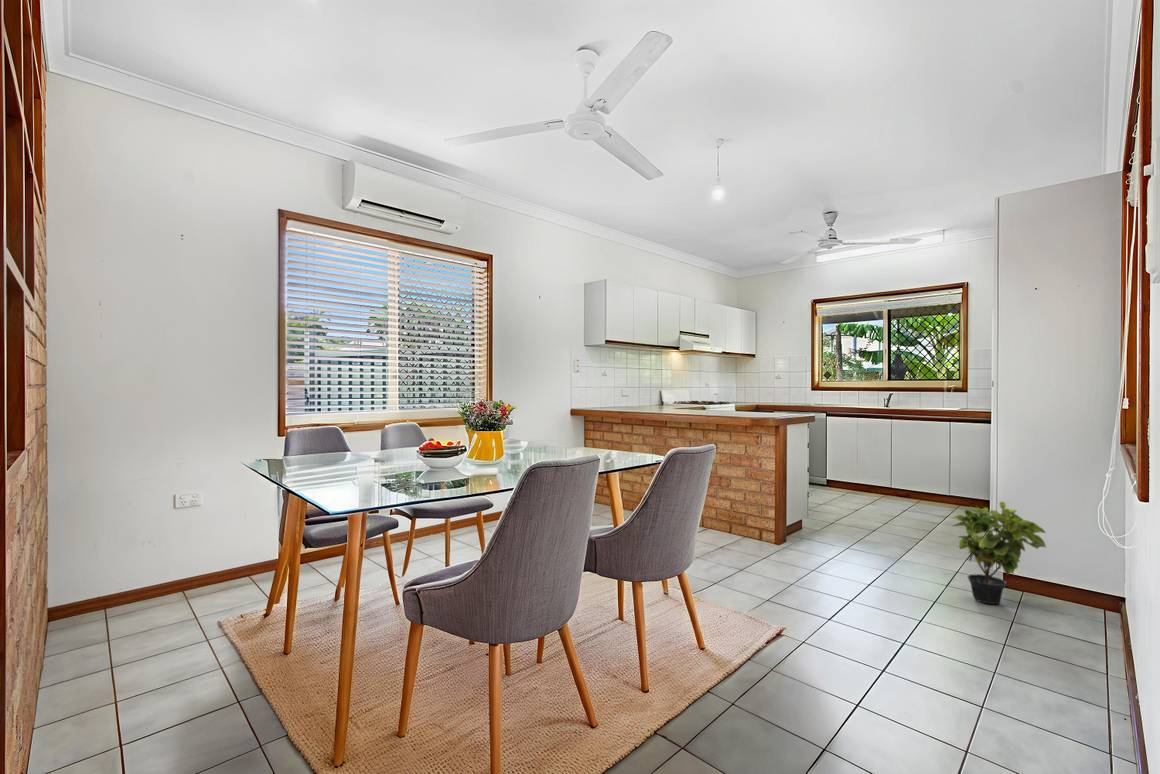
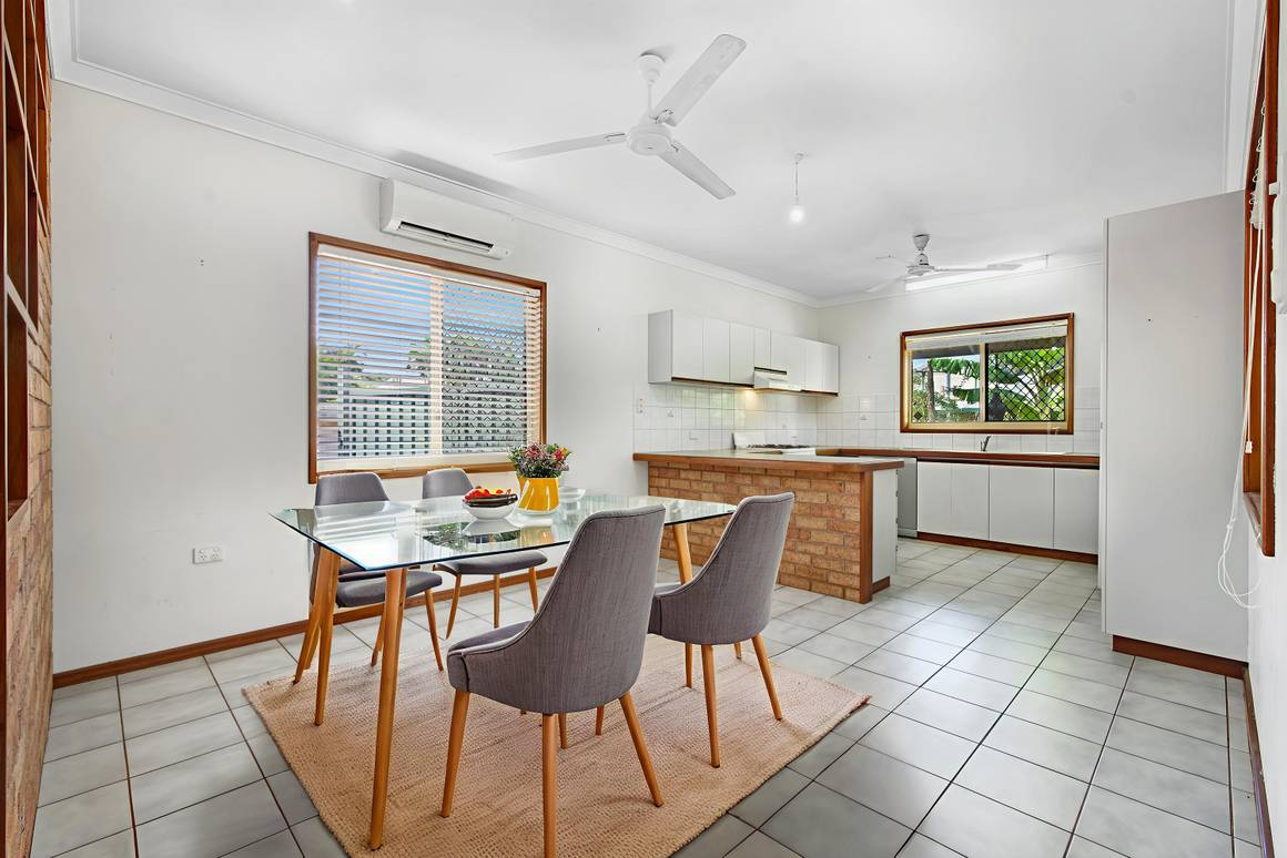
- potted plant (994, 552)
